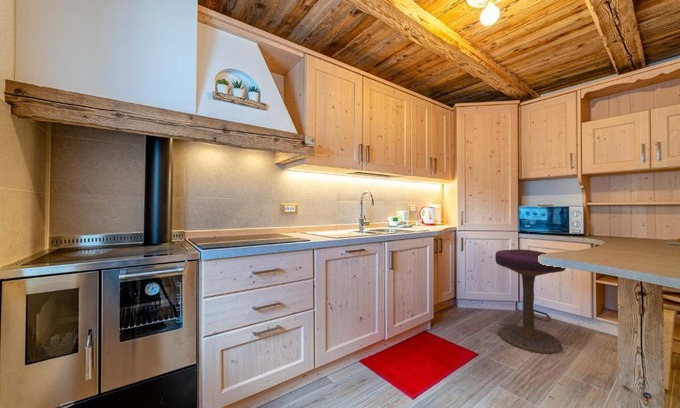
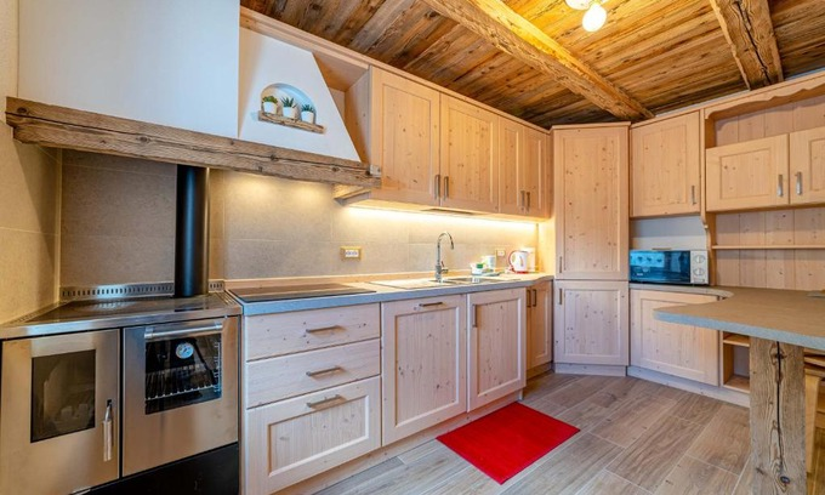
- stool (528, 295)
